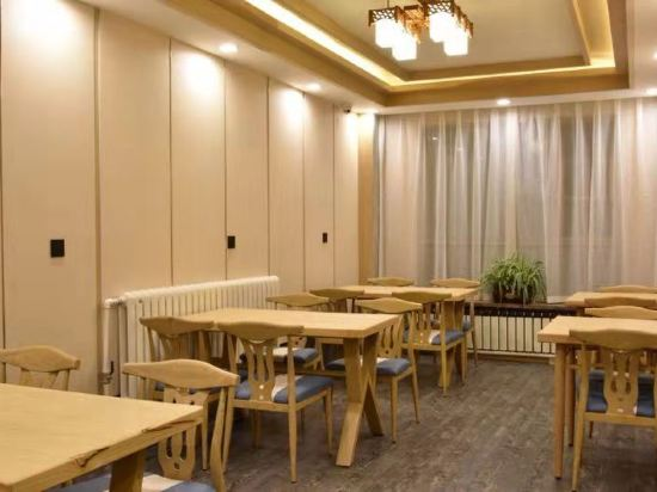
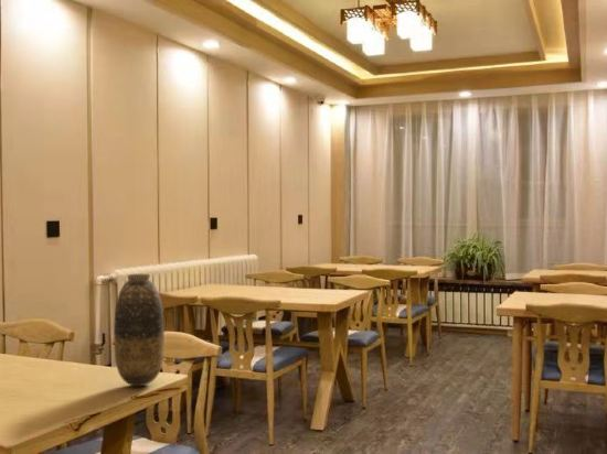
+ vase (139, 329)
